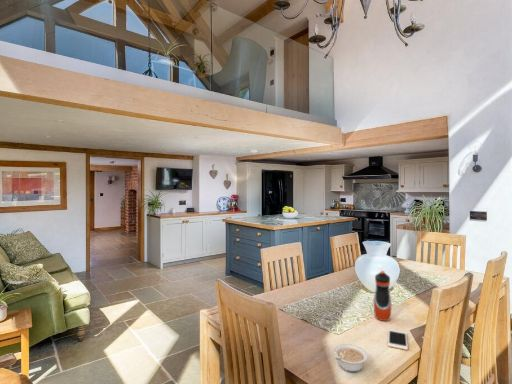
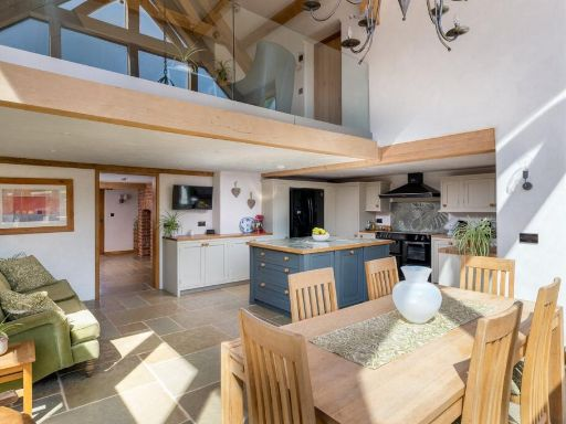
- cell phone (397, 339)
- legume (350, 358)
- water bottle (382, 294)
